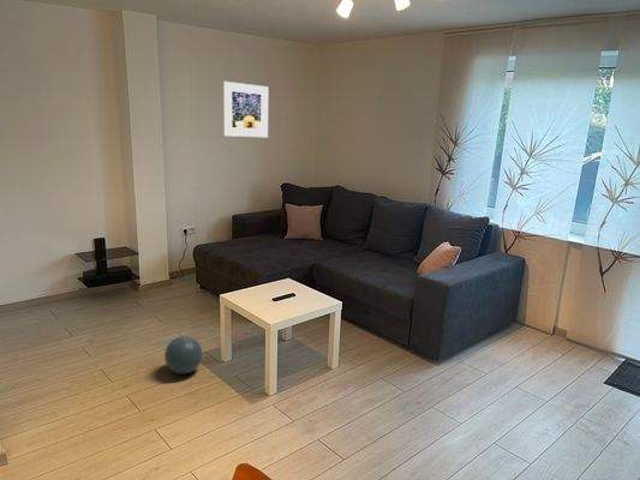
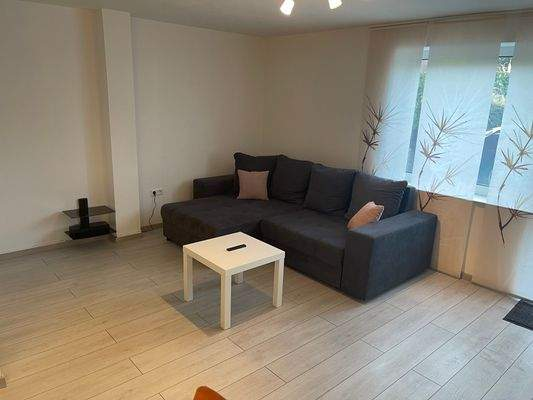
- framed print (246, 110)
- ball (184, 354)
